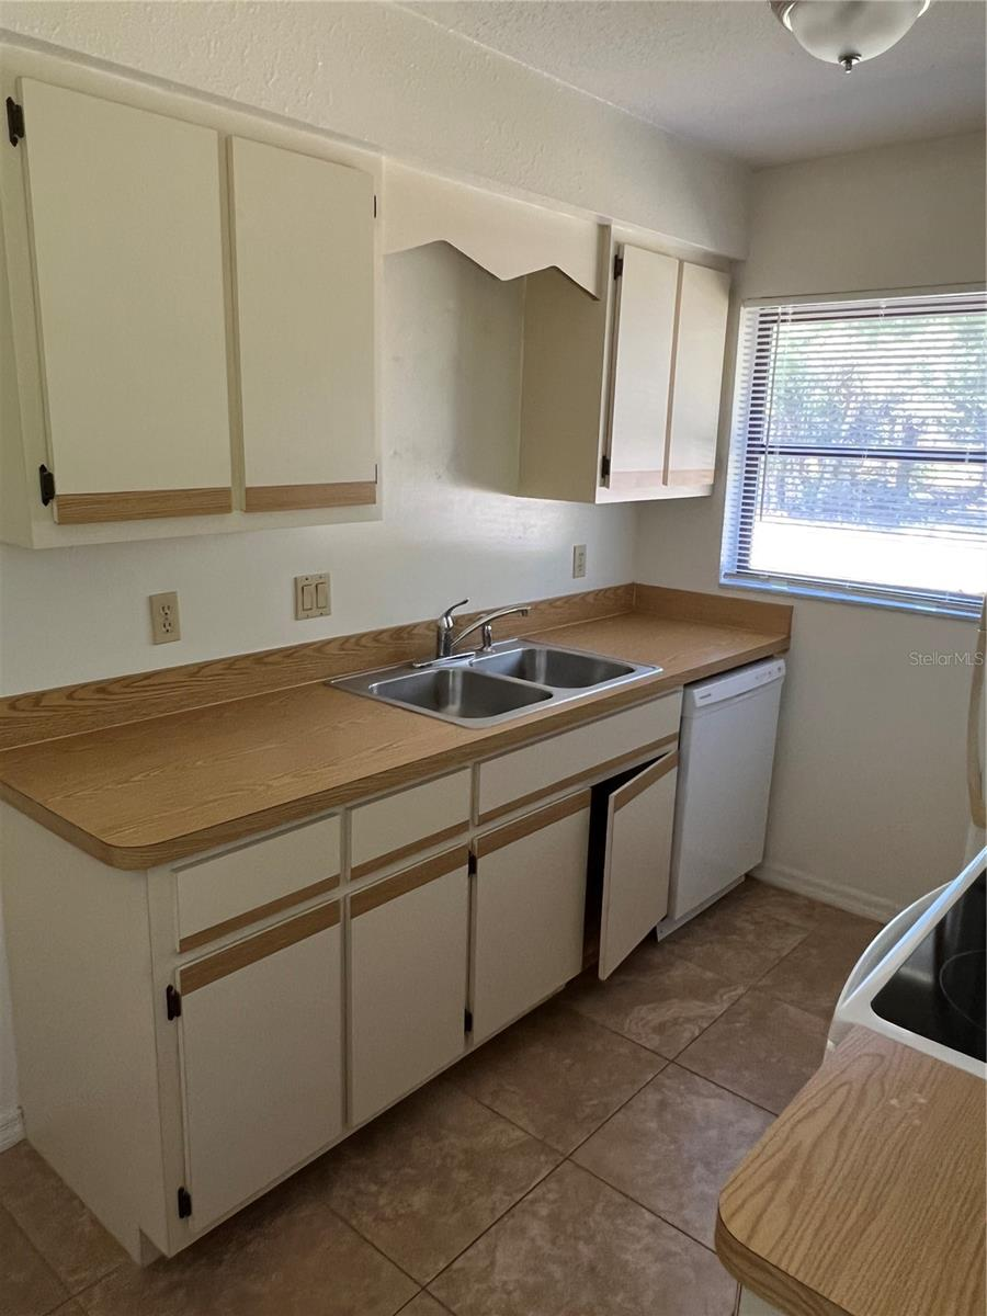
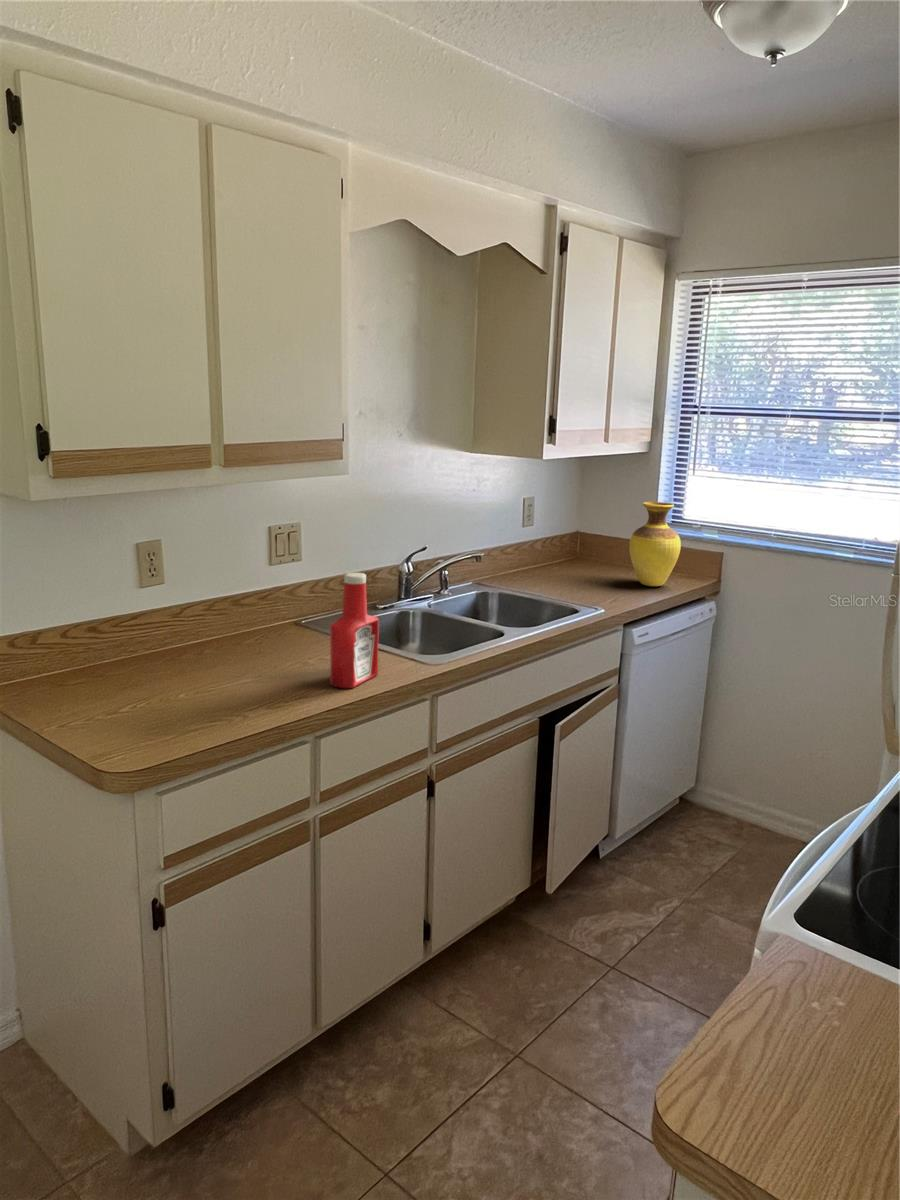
+ soap bottle (354, 627)
+ vase (654, 544)
